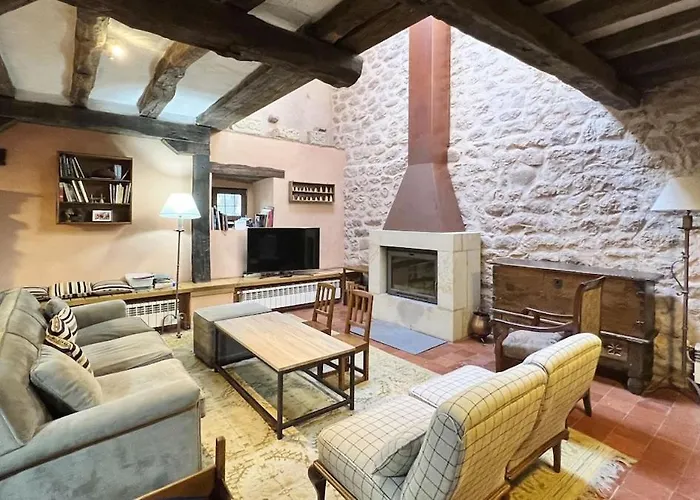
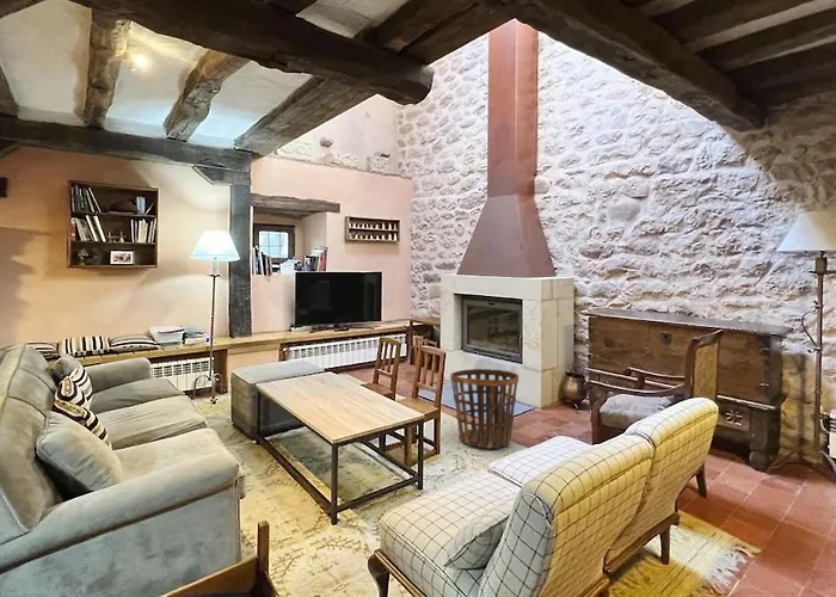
+ basket (484, 406)
